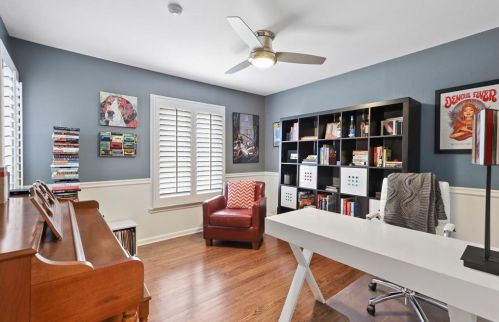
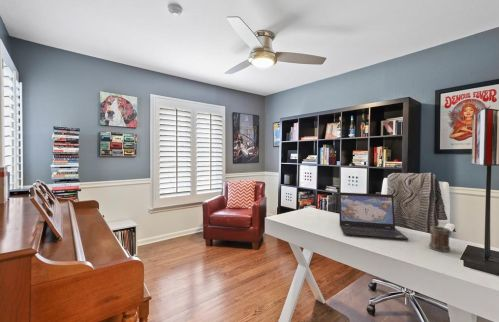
+ mug (438, 238)
+ laptop (369, 213)
